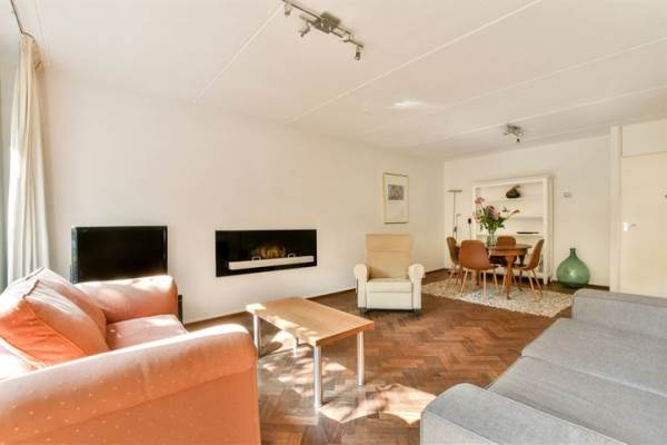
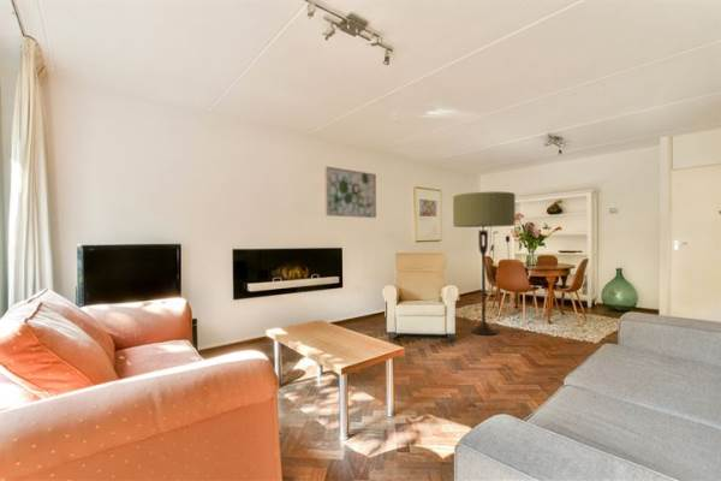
+ floor lamp (483, 263)
+ wall art (352, 194)
